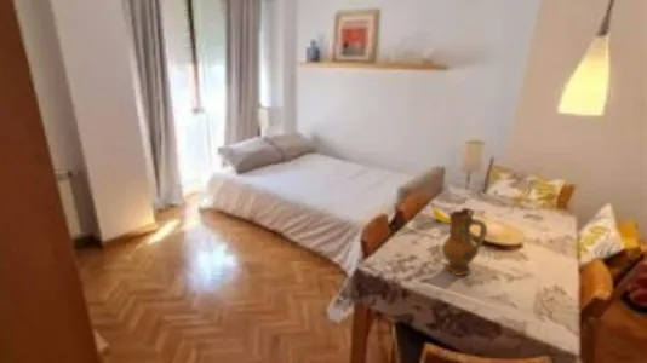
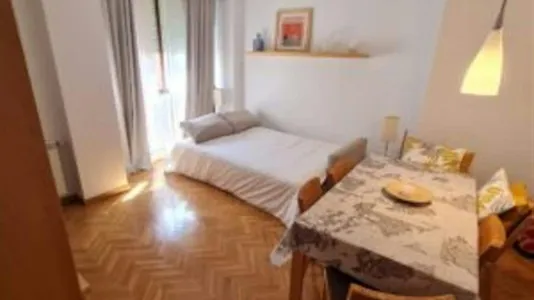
- banana (446, 215)
- ceramic jug (463, 241)
